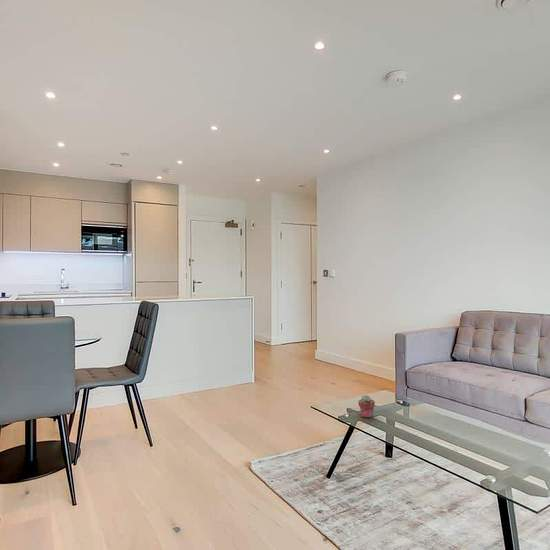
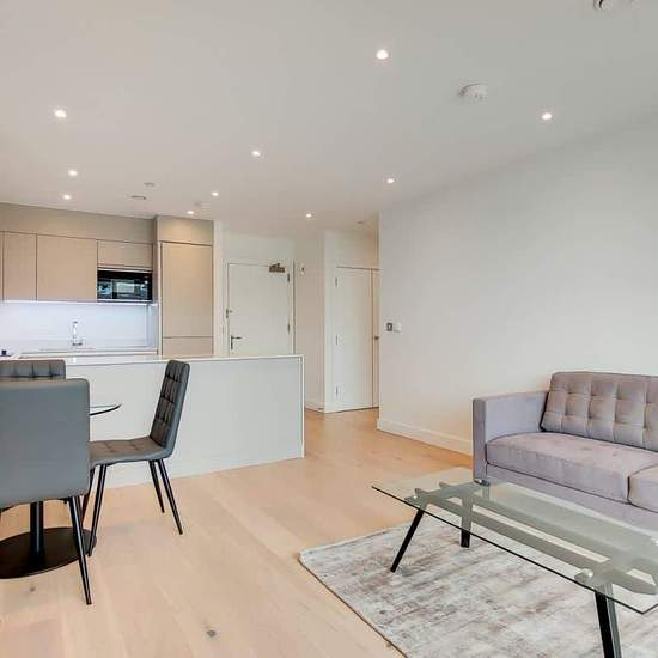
- potted succulent (366, 405)
